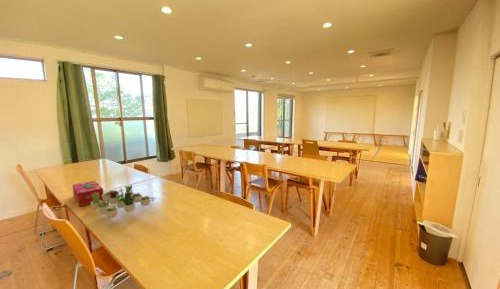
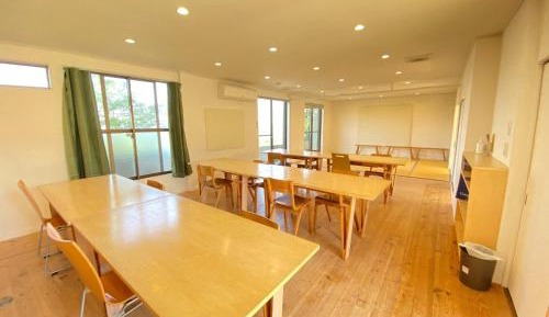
- succulent plant (125, 196)
- tissue box (87, 192)
